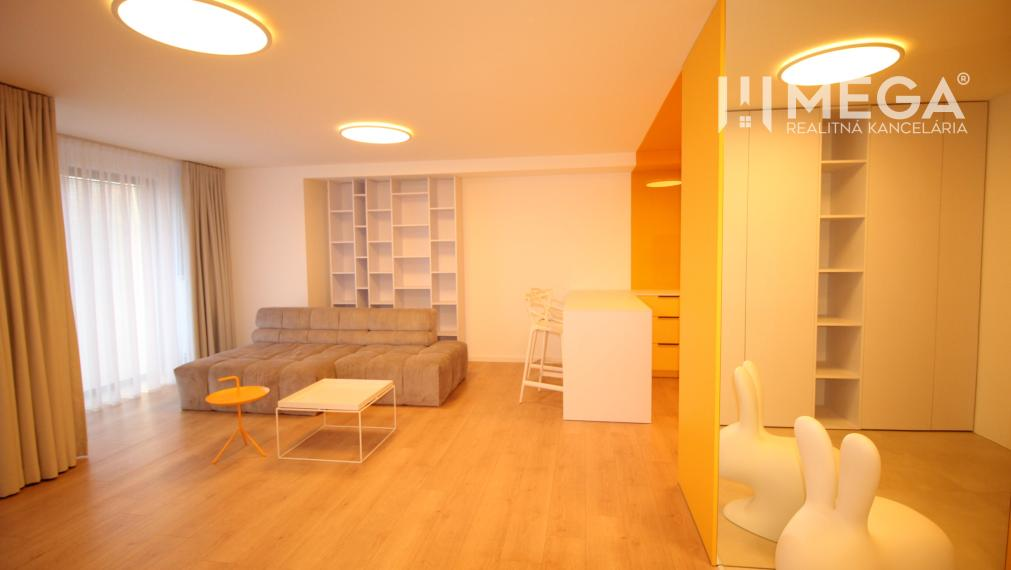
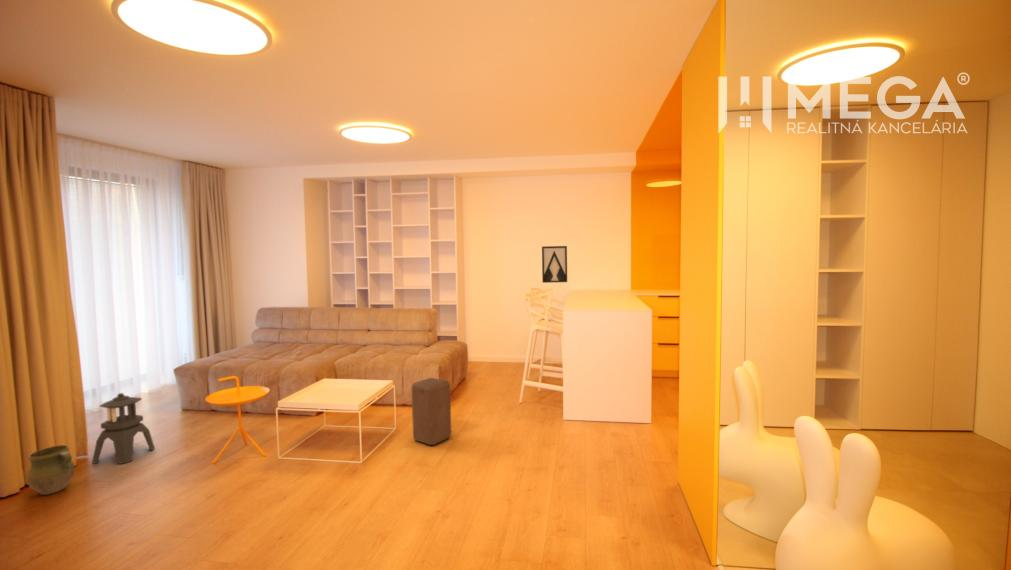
+ ceramic jug (53, 470)
+ stool (431, 410)
+ lantern (122, 424)
+ wall art (554, 264)
